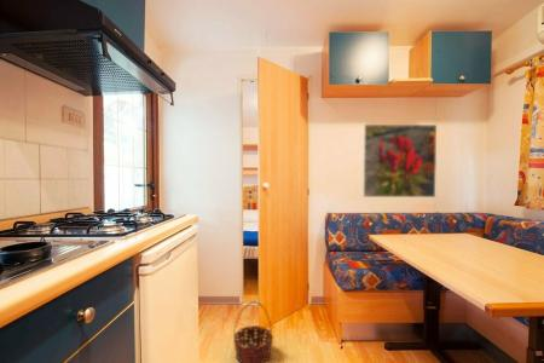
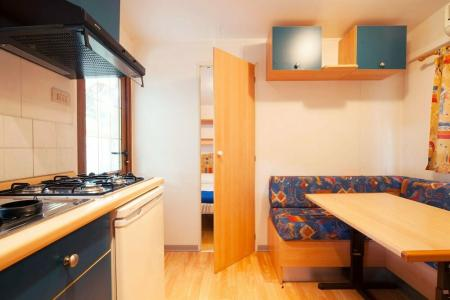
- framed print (399, 161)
- basket (253, 328)
